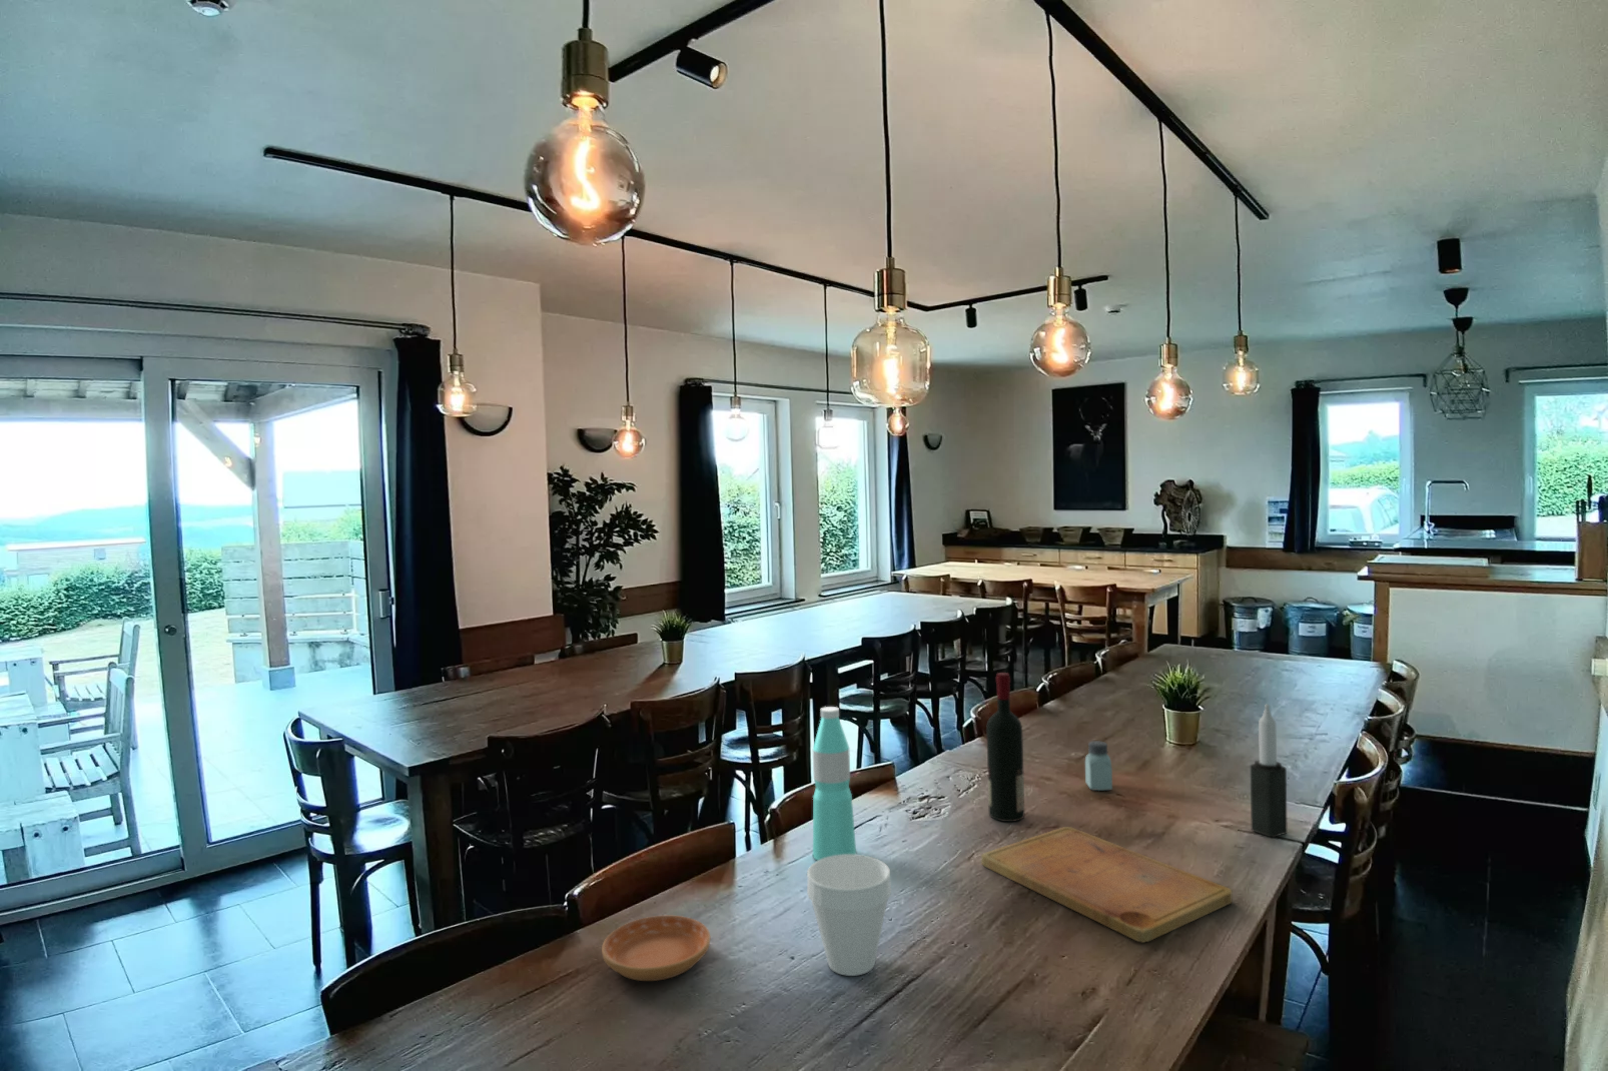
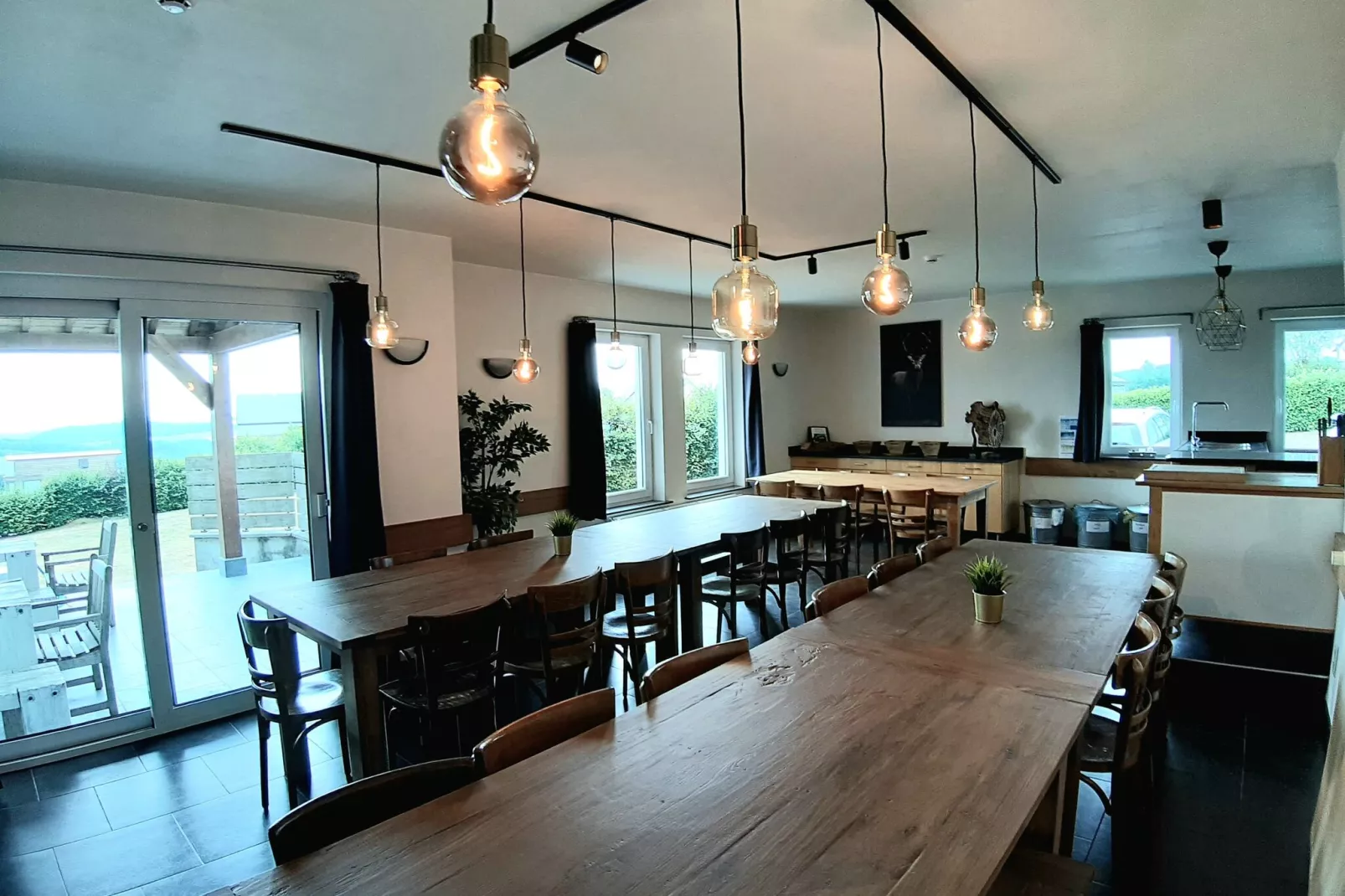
- cutting board (1100, 876)
- saucer (656, 949)
- cup (850, 917)
- candle (1267, 767)
- alcohol (1004, 745)
- water bottle (832, 782)
- saltshaker (1099, 765)
